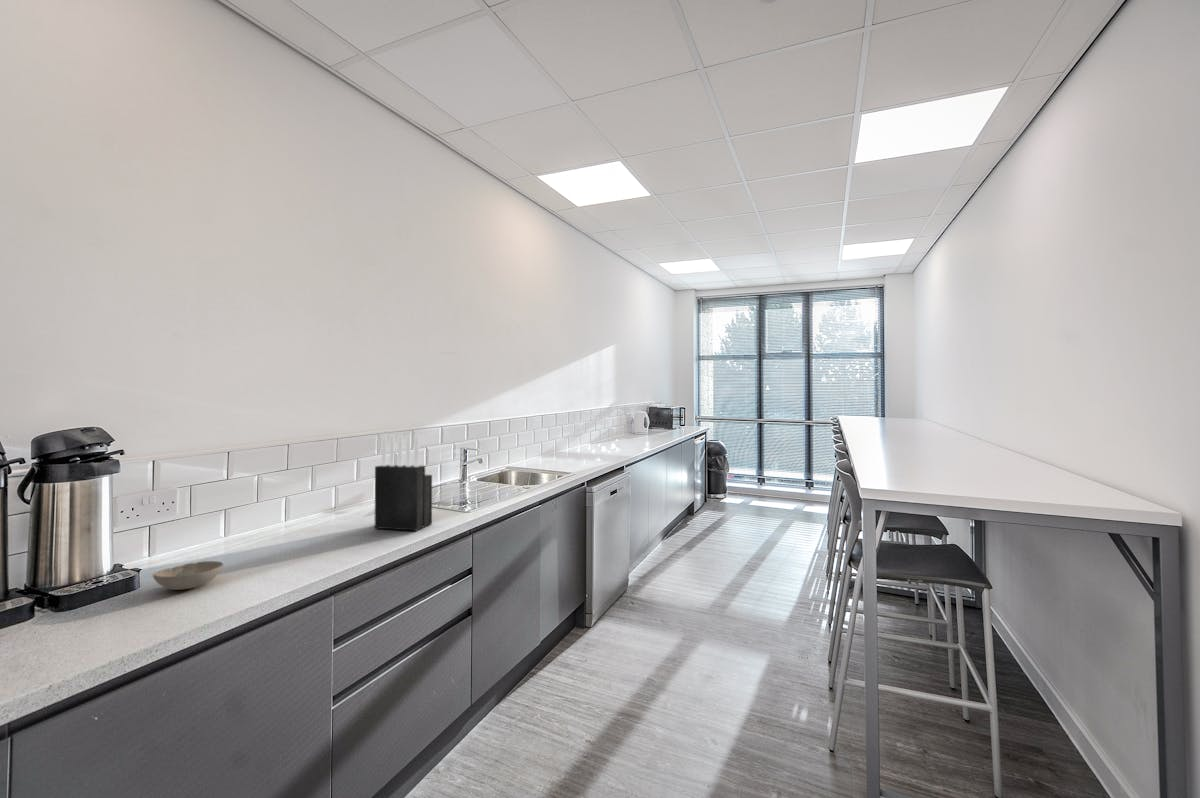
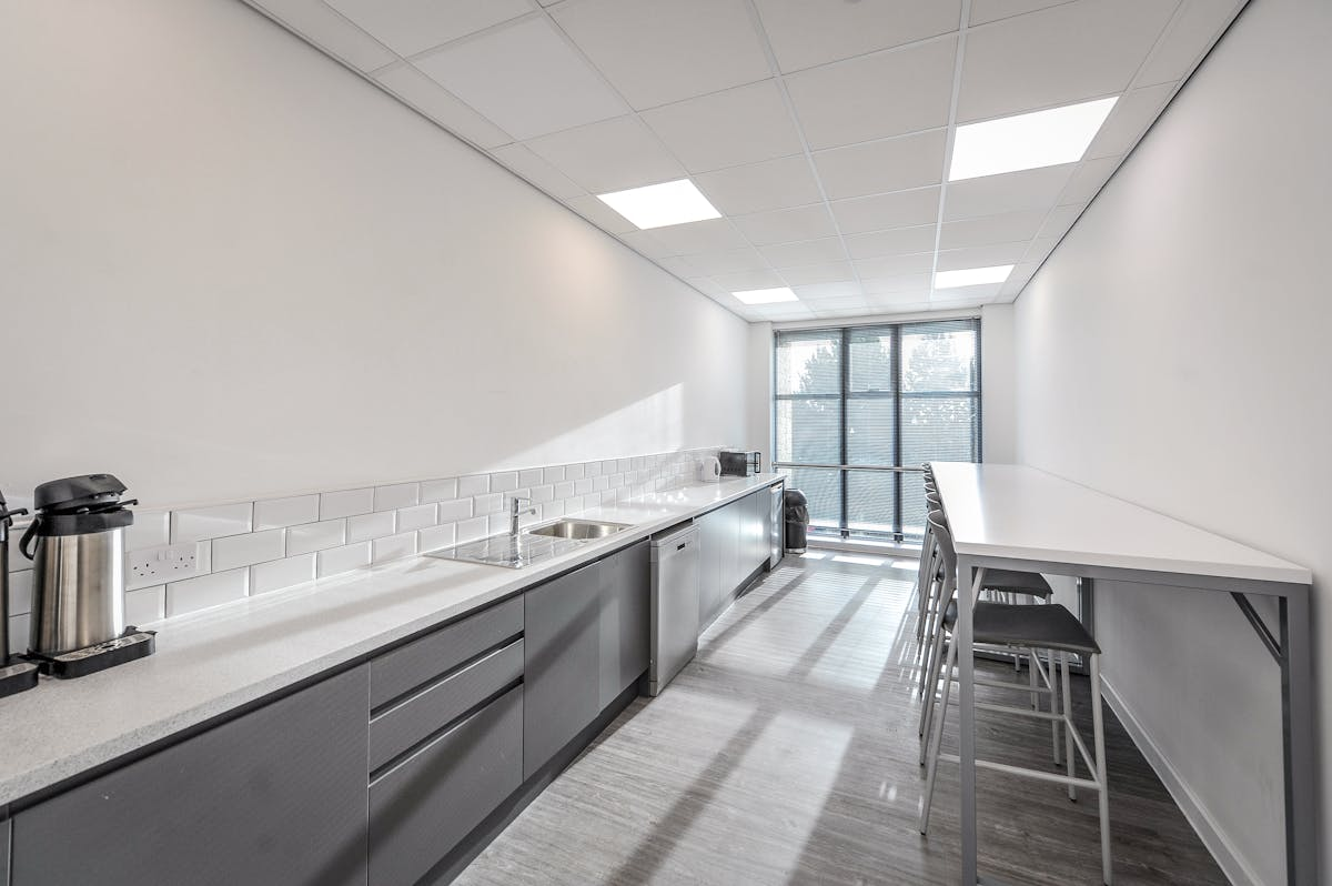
- bowl (189, 577)
- knife block (405, 480)
